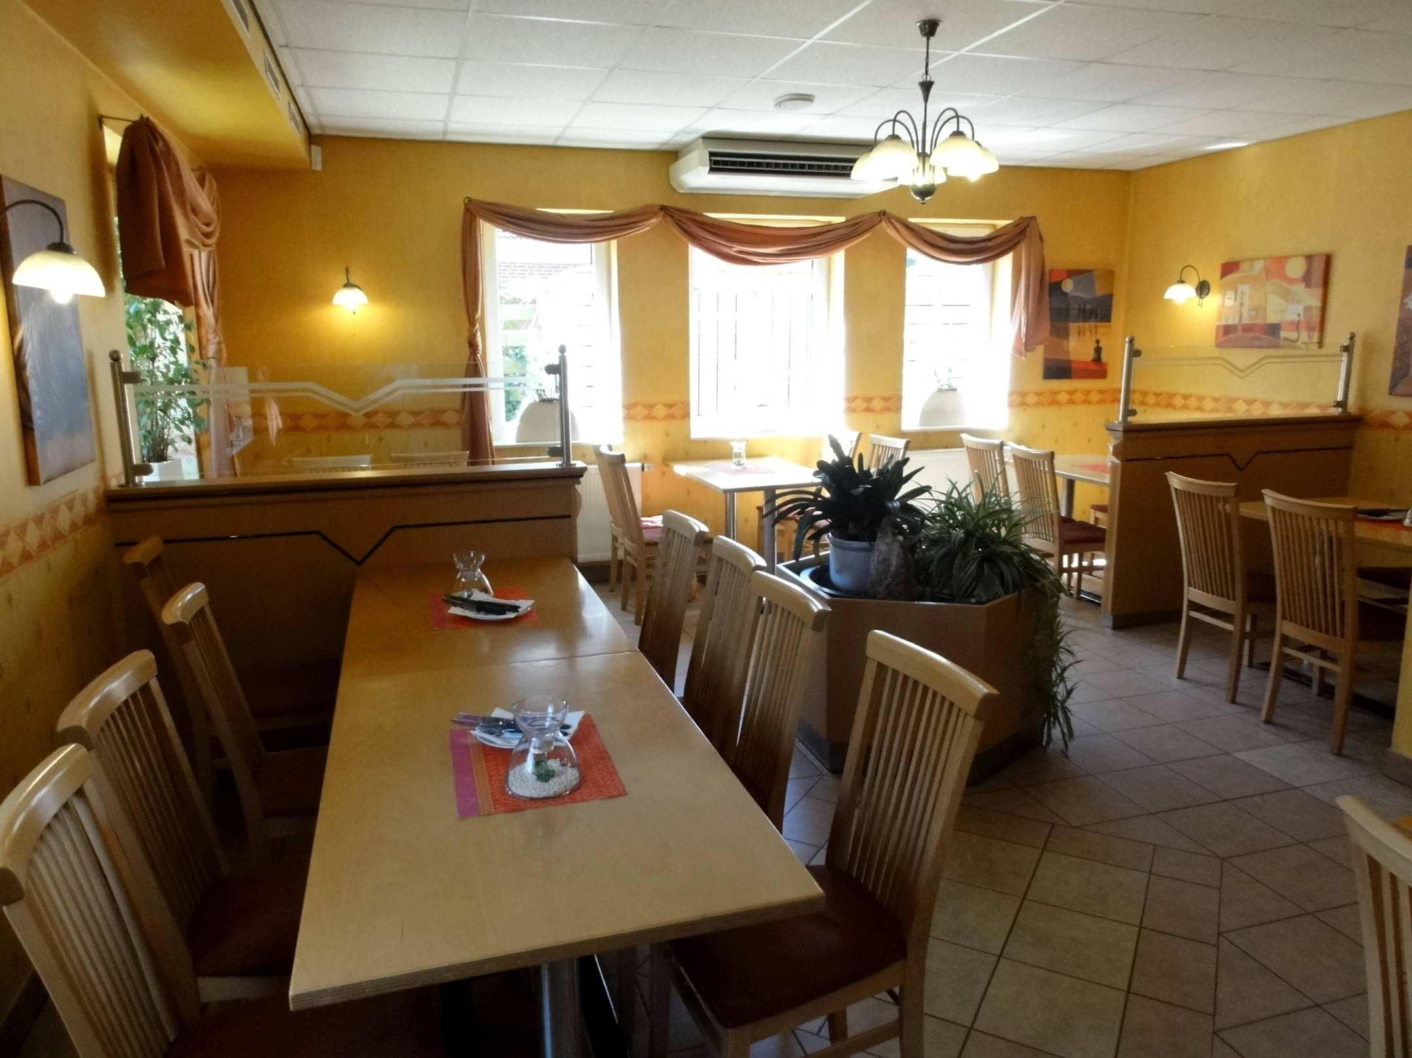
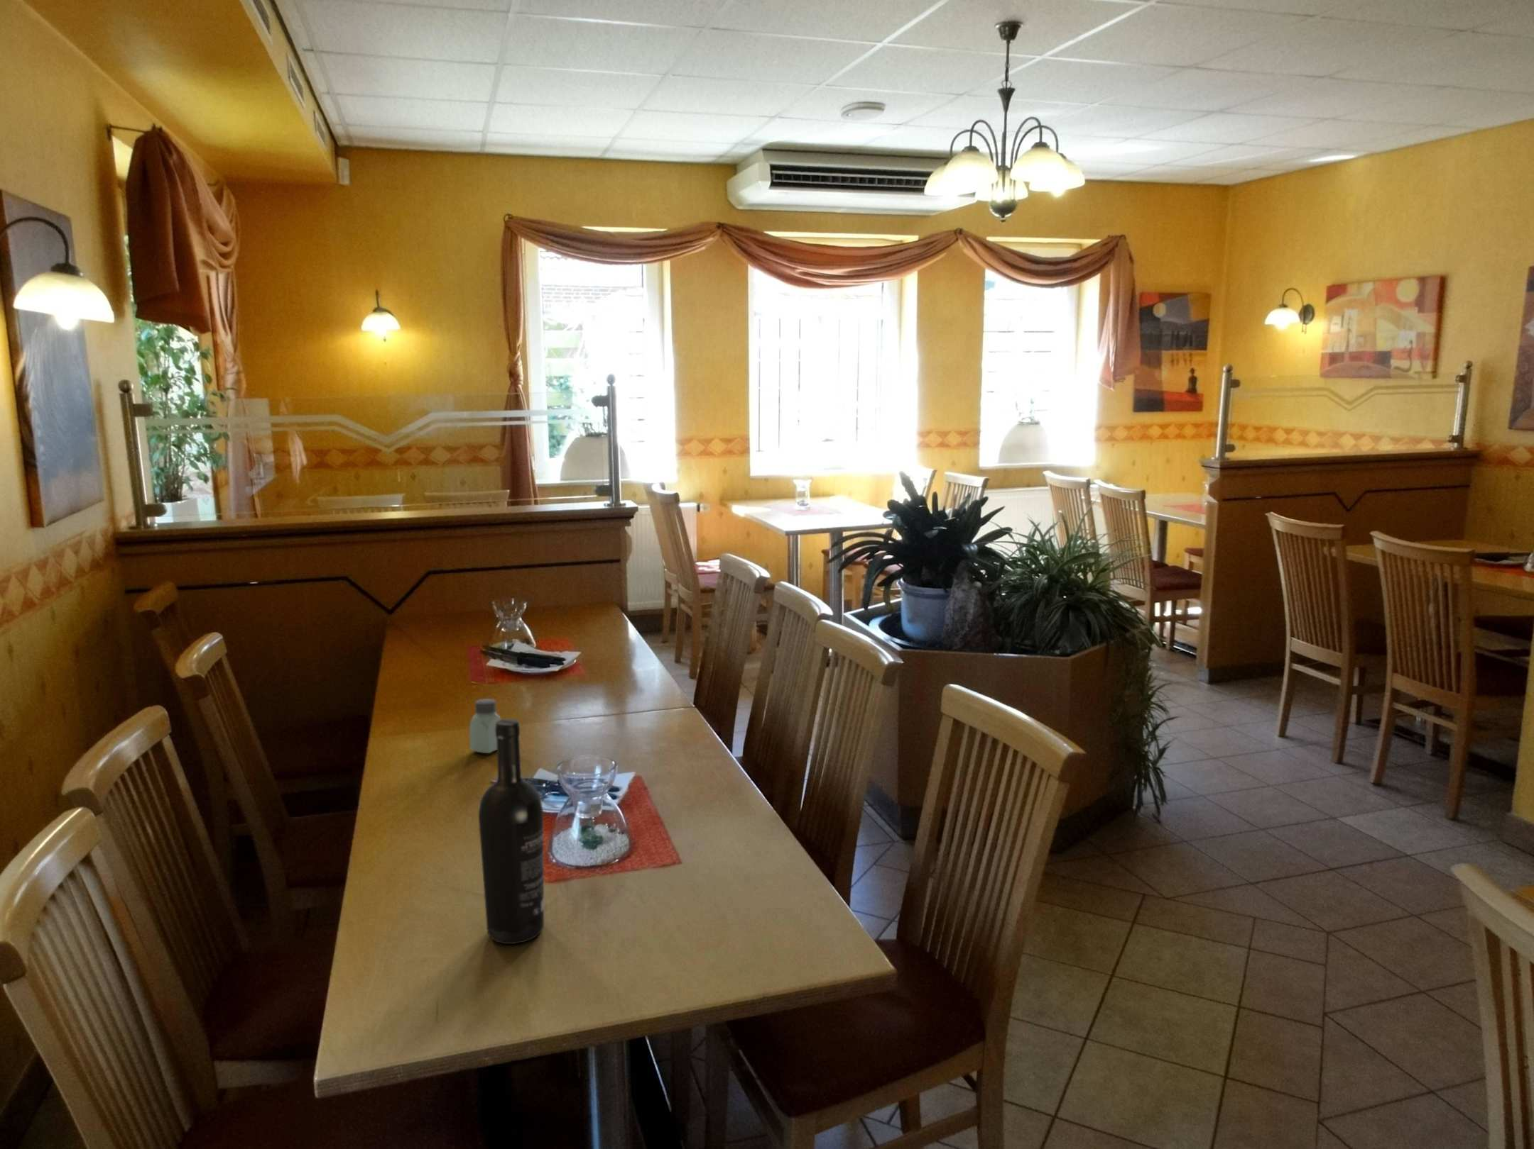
+ saltshaker (486, 725)
+ wine bottle (511, 828)
